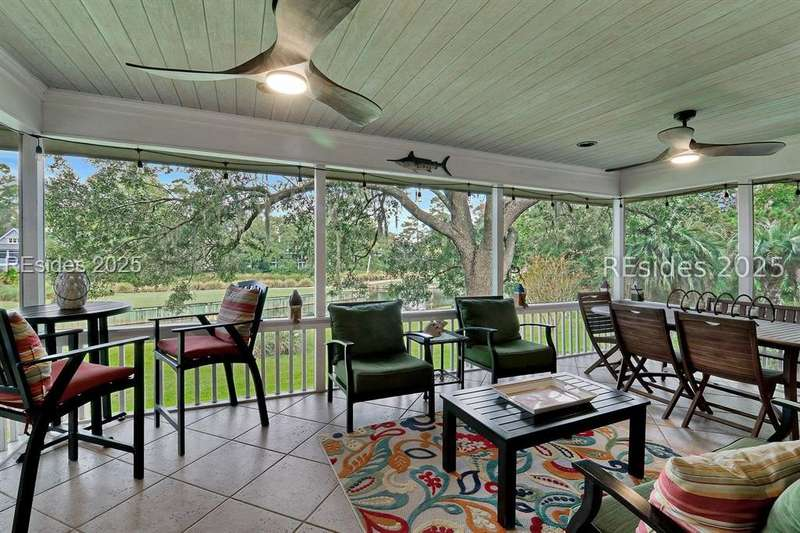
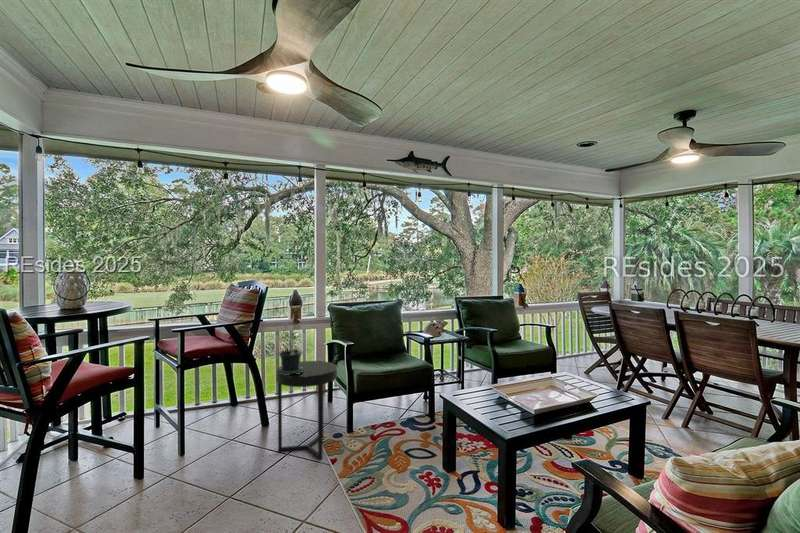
+ side table (318, 408)
+ potted plant (290, 347)
